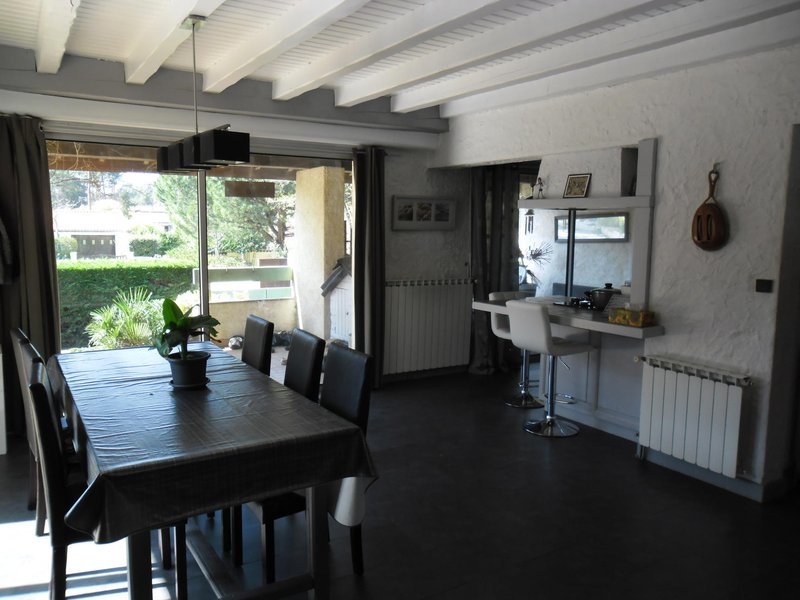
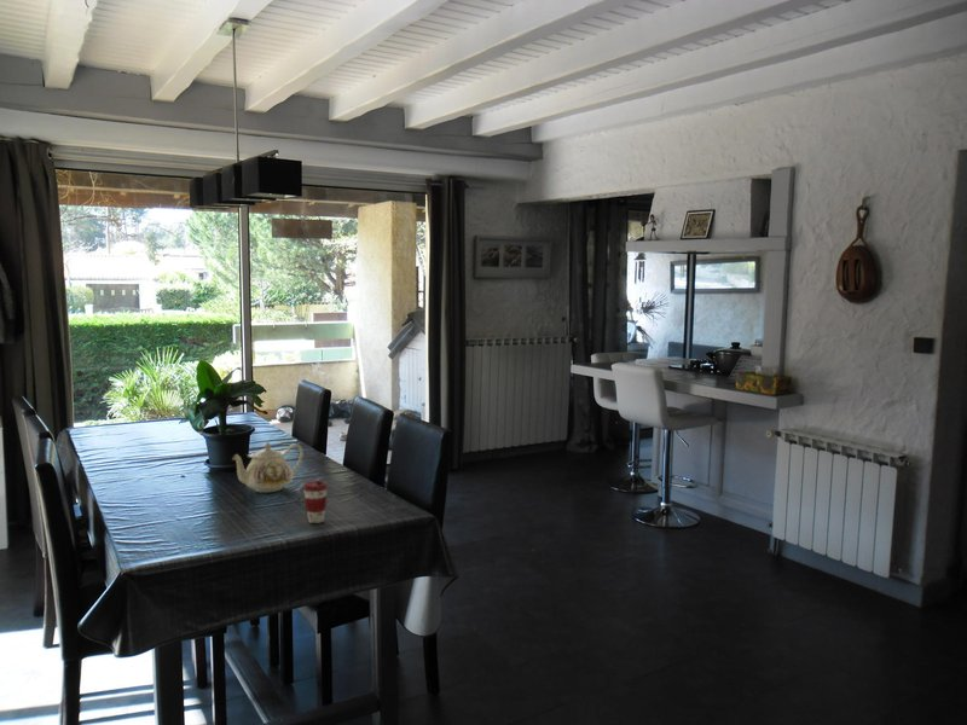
+ coffee cup (315, 501)
+ teapot (268, 465)
